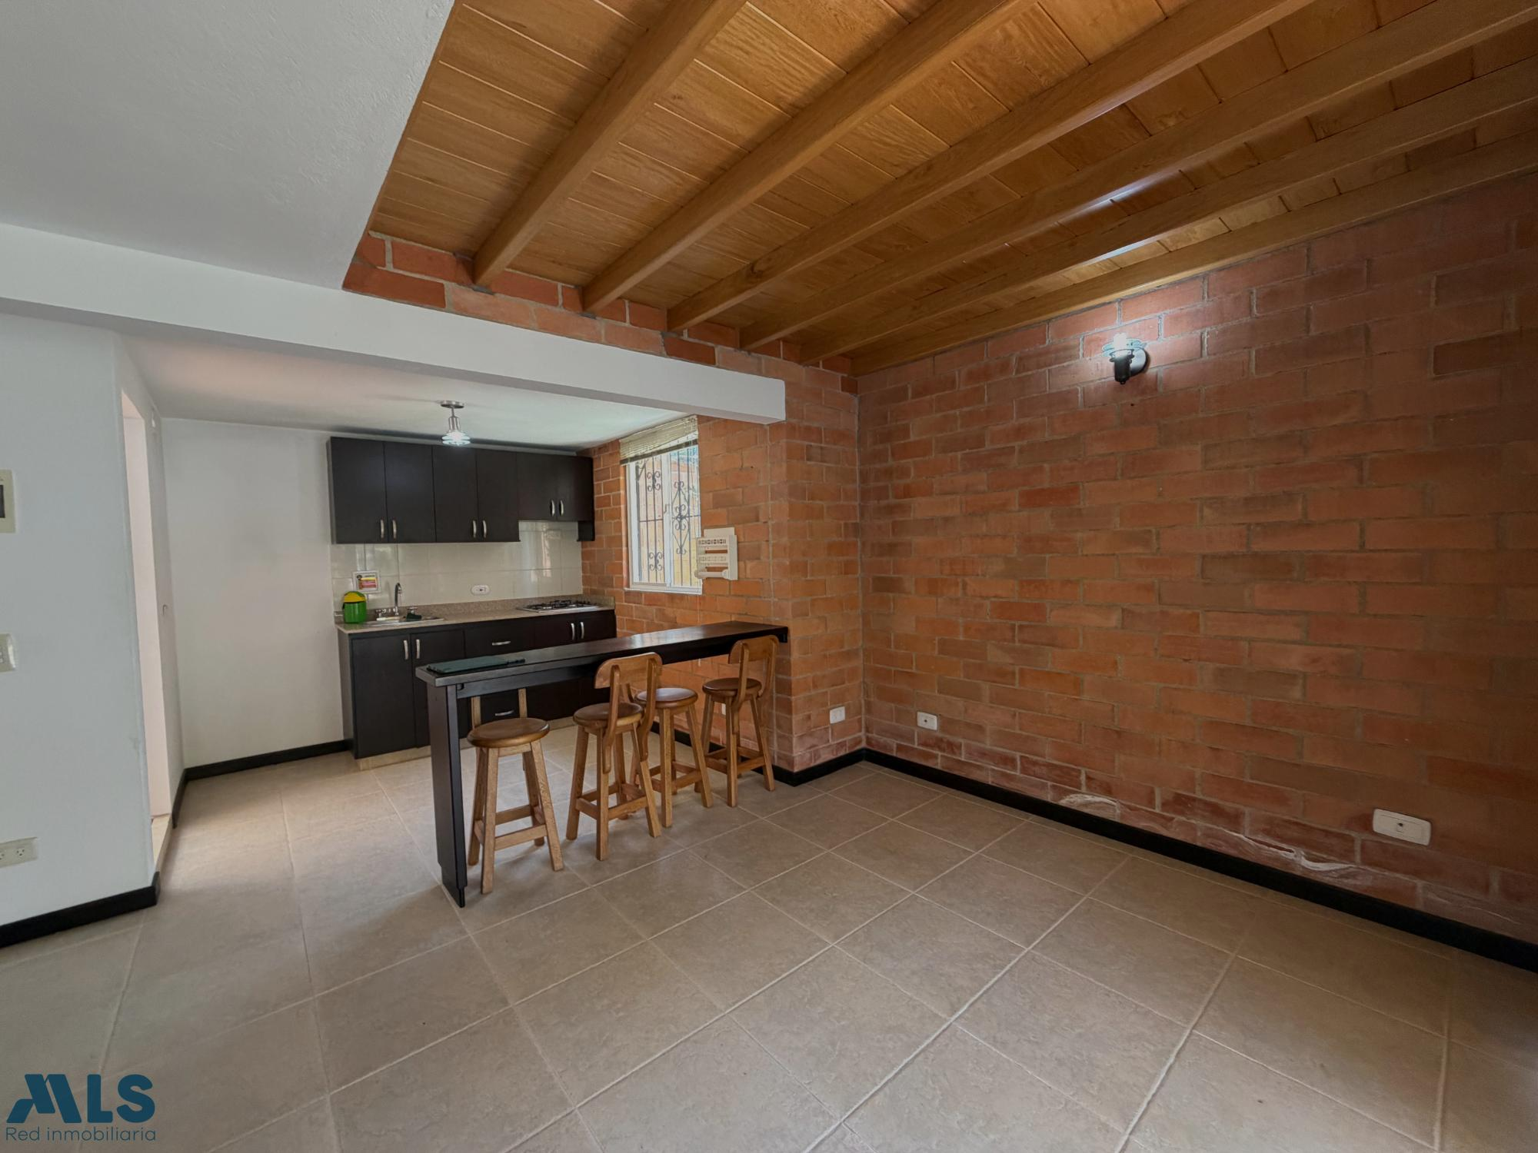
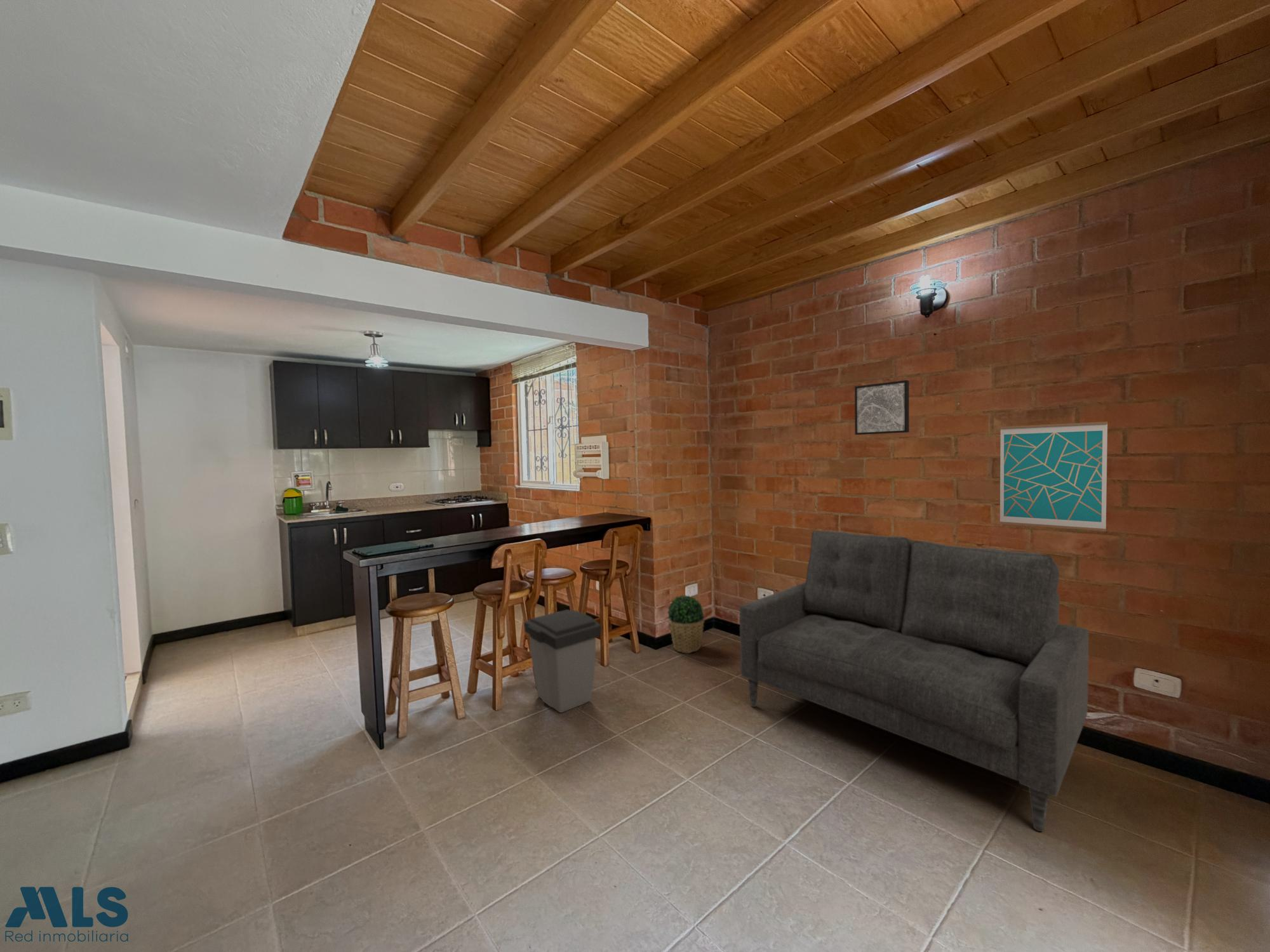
+ wall art (881, 408)
+ wall art (1050, 475)
+ potted plant (686, 622)
+ trash can (561, 659)
+ loveseat (896, 636)
